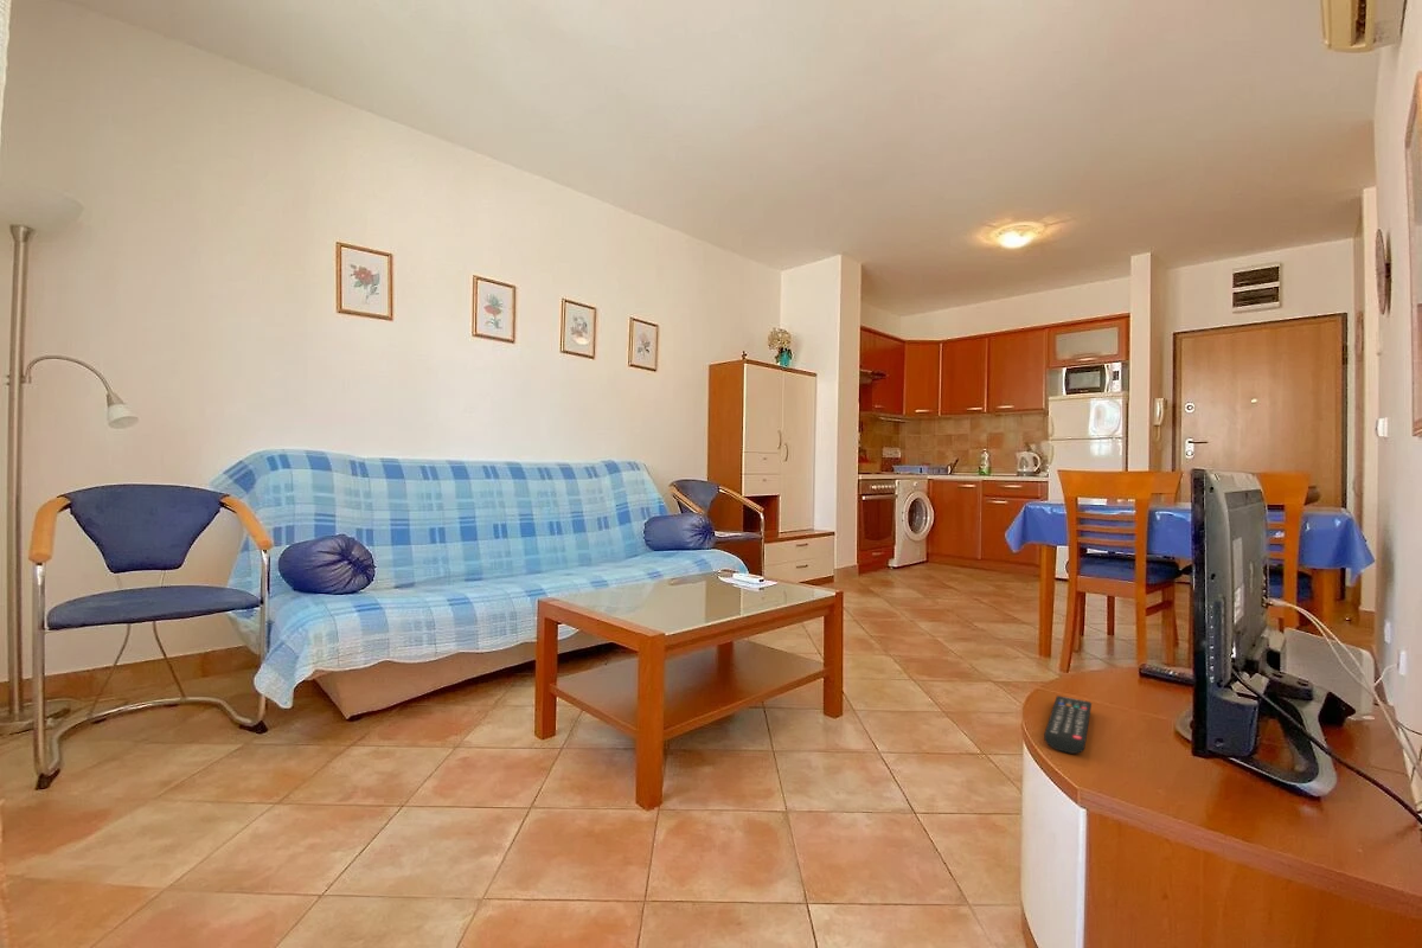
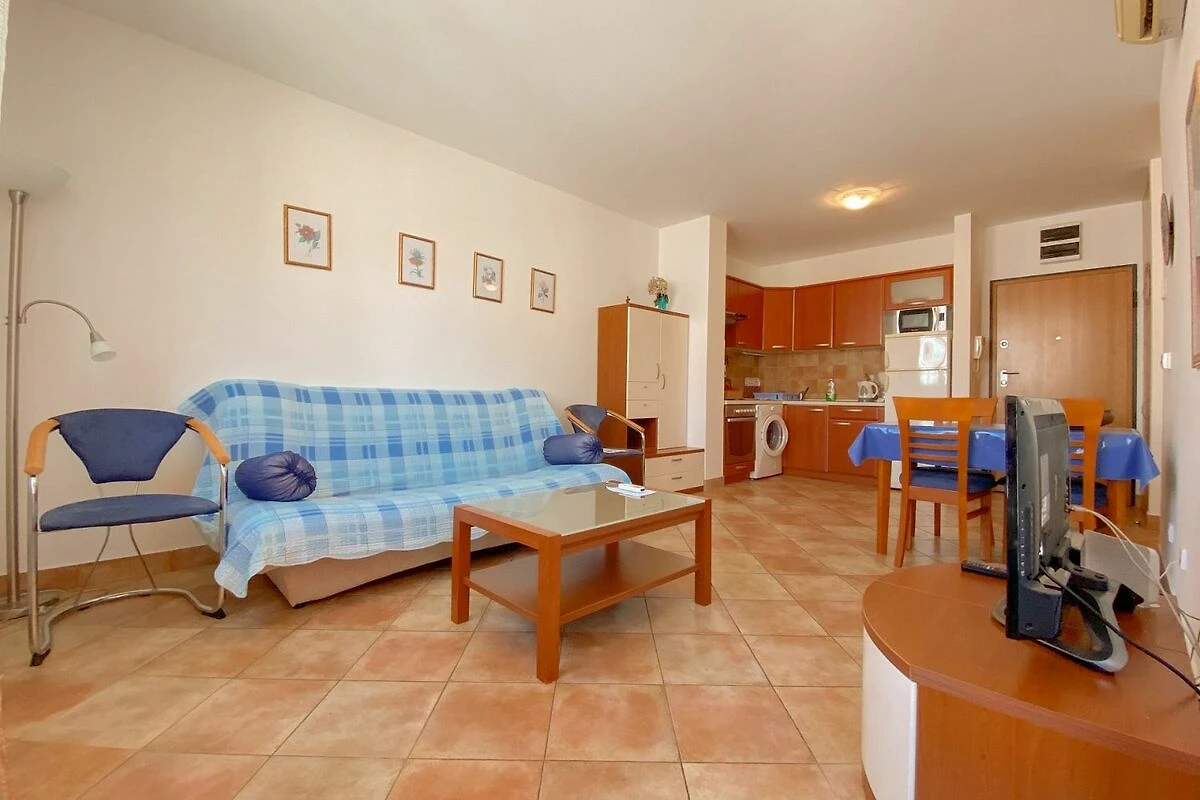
- remote control (1069, 722)
